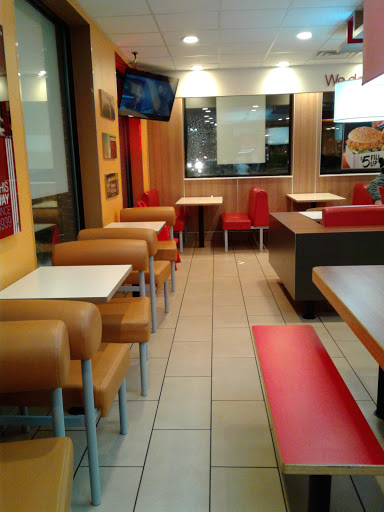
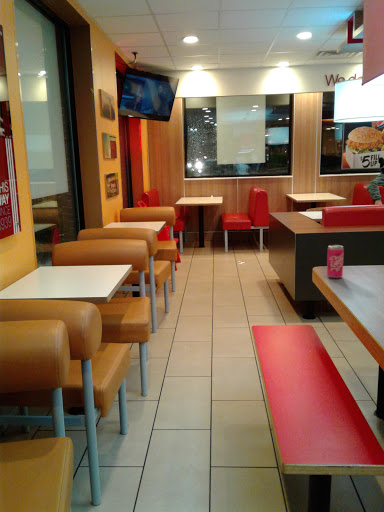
+ beverage can (335, 261)
